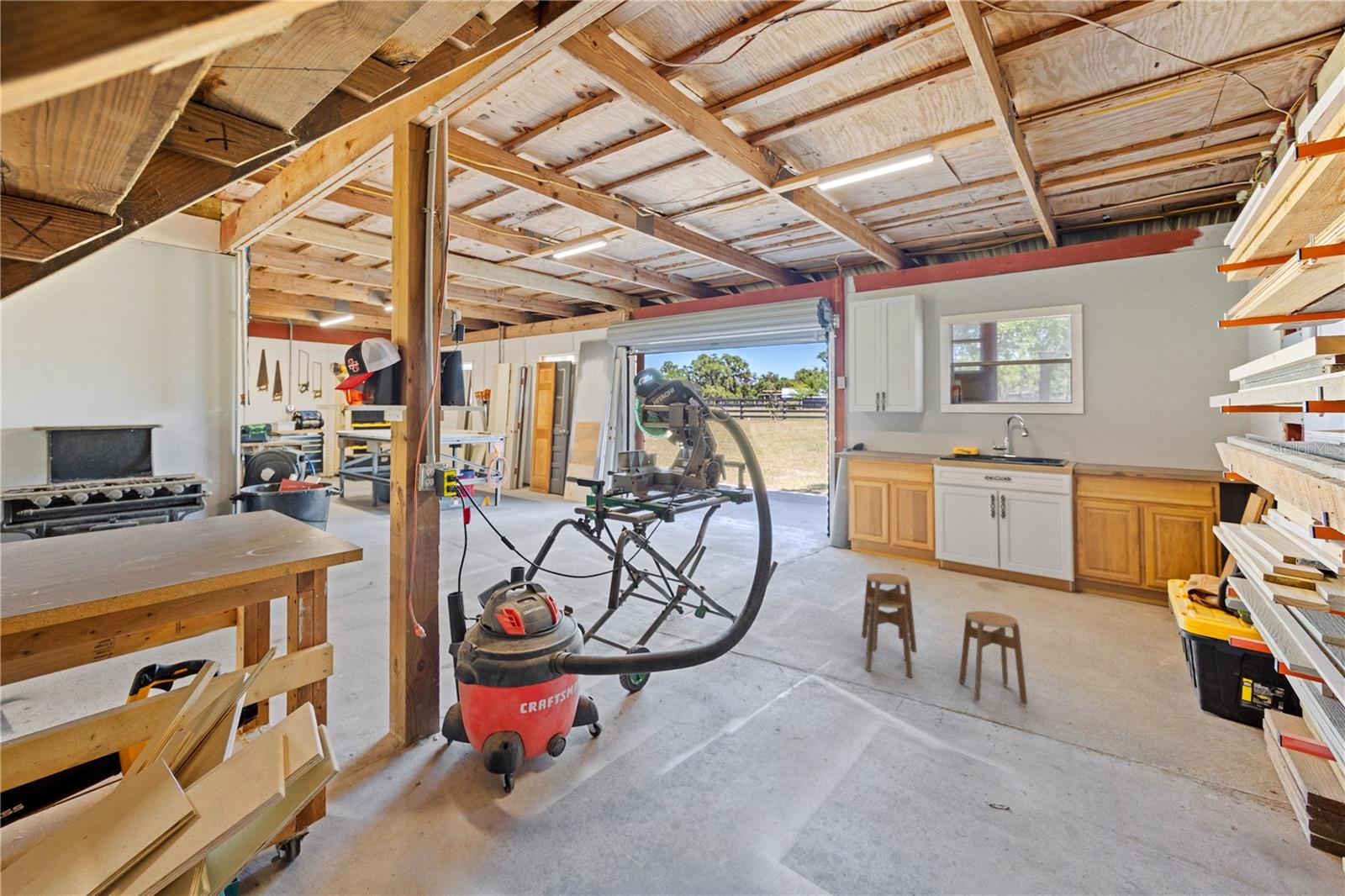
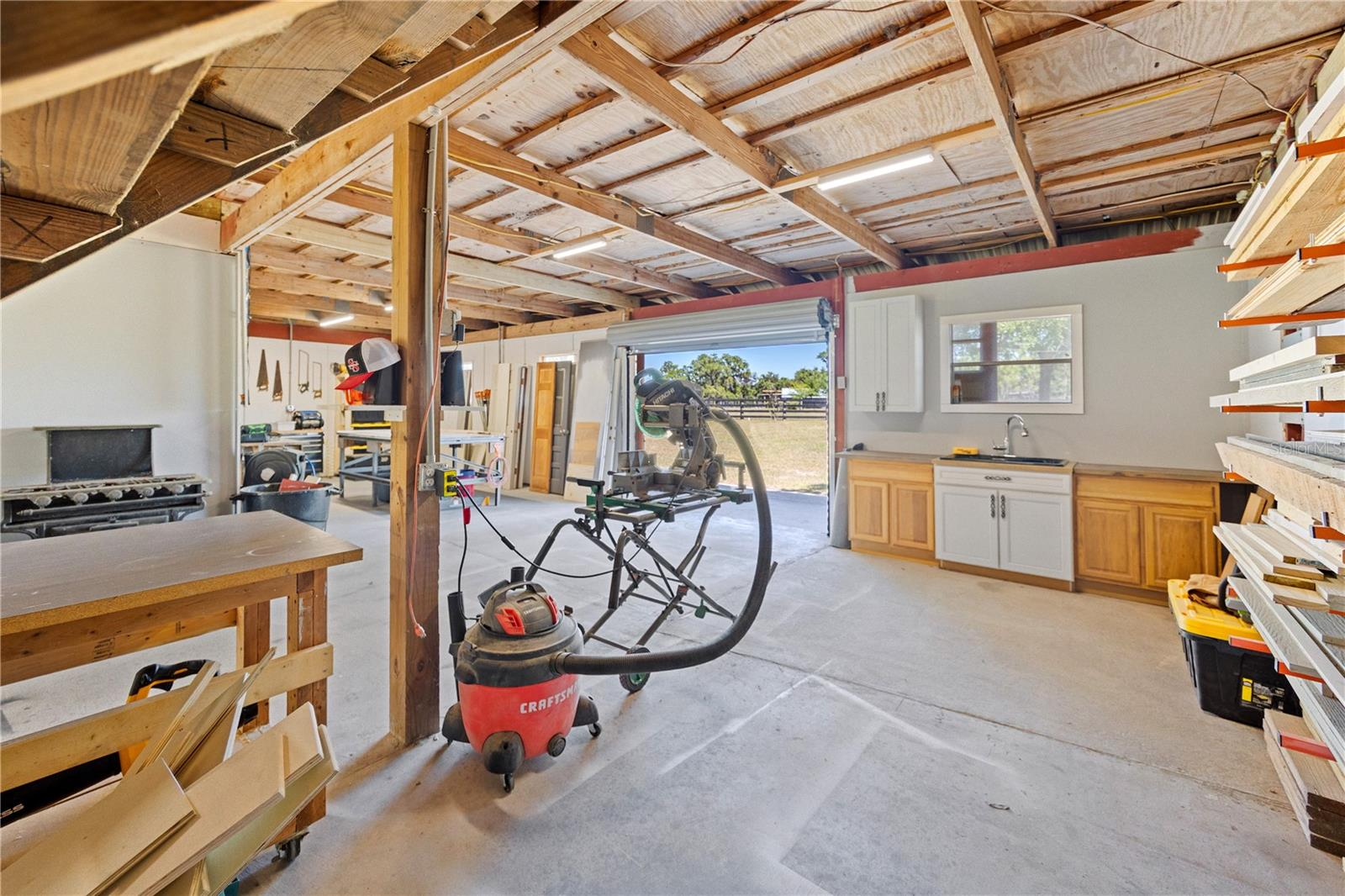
- stool (915, 634)
